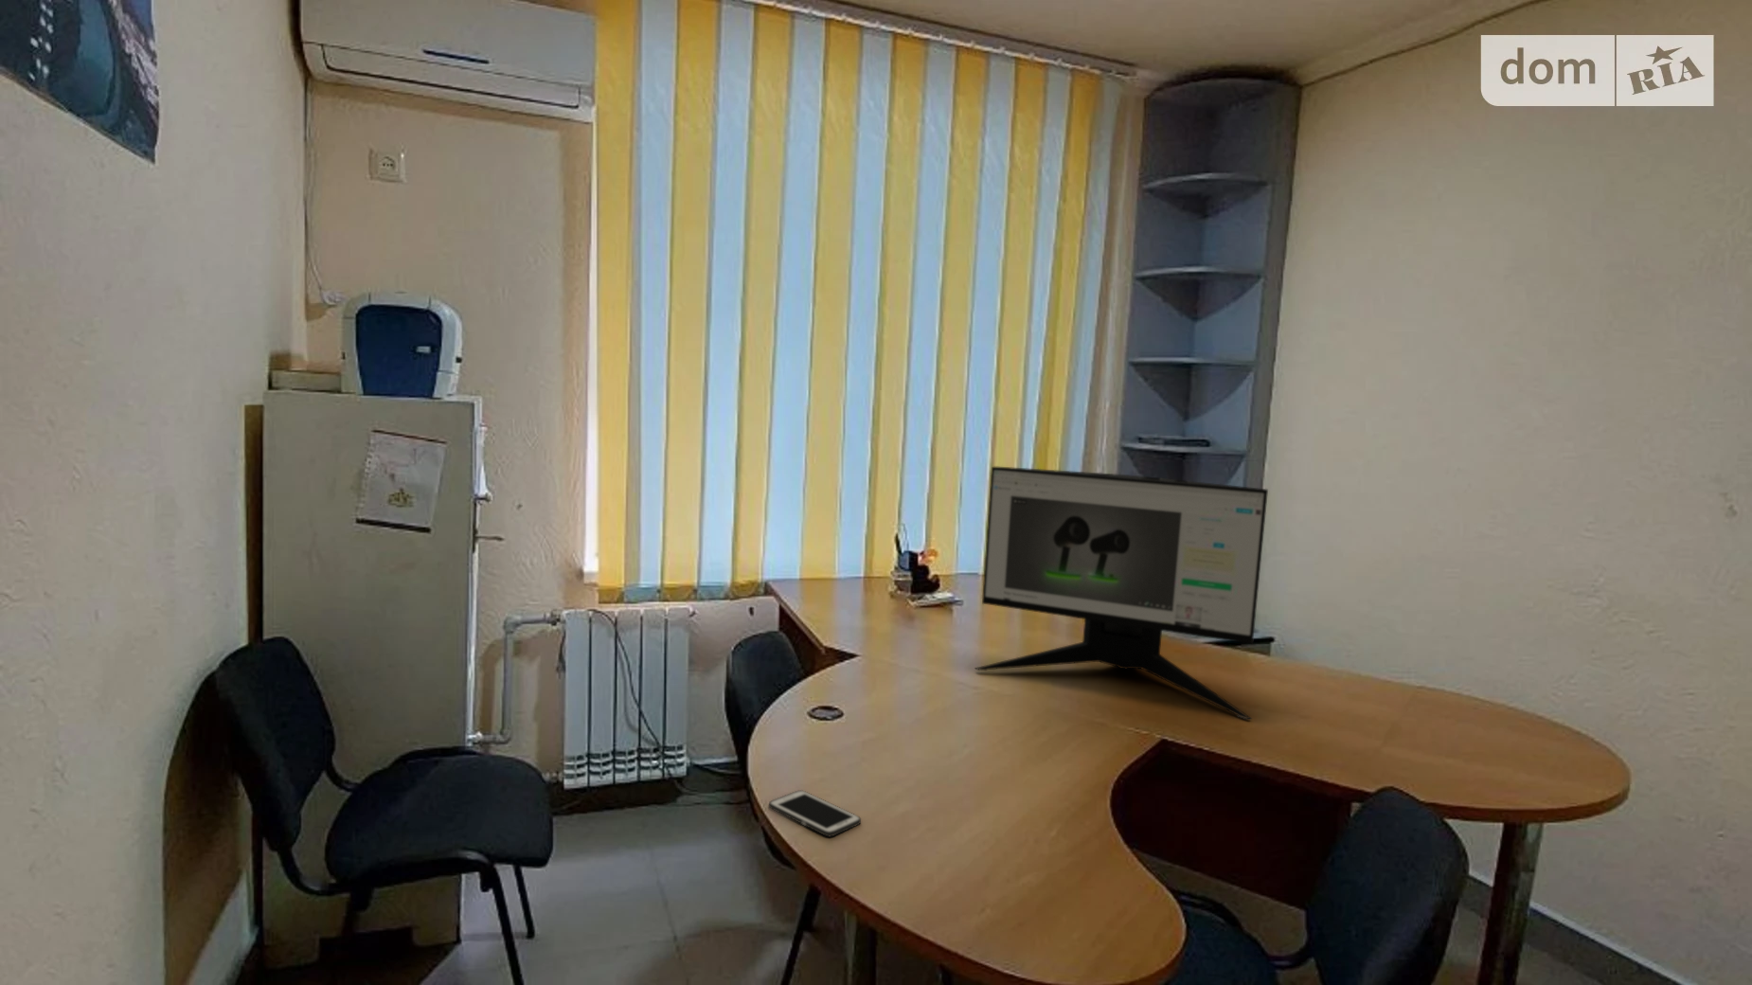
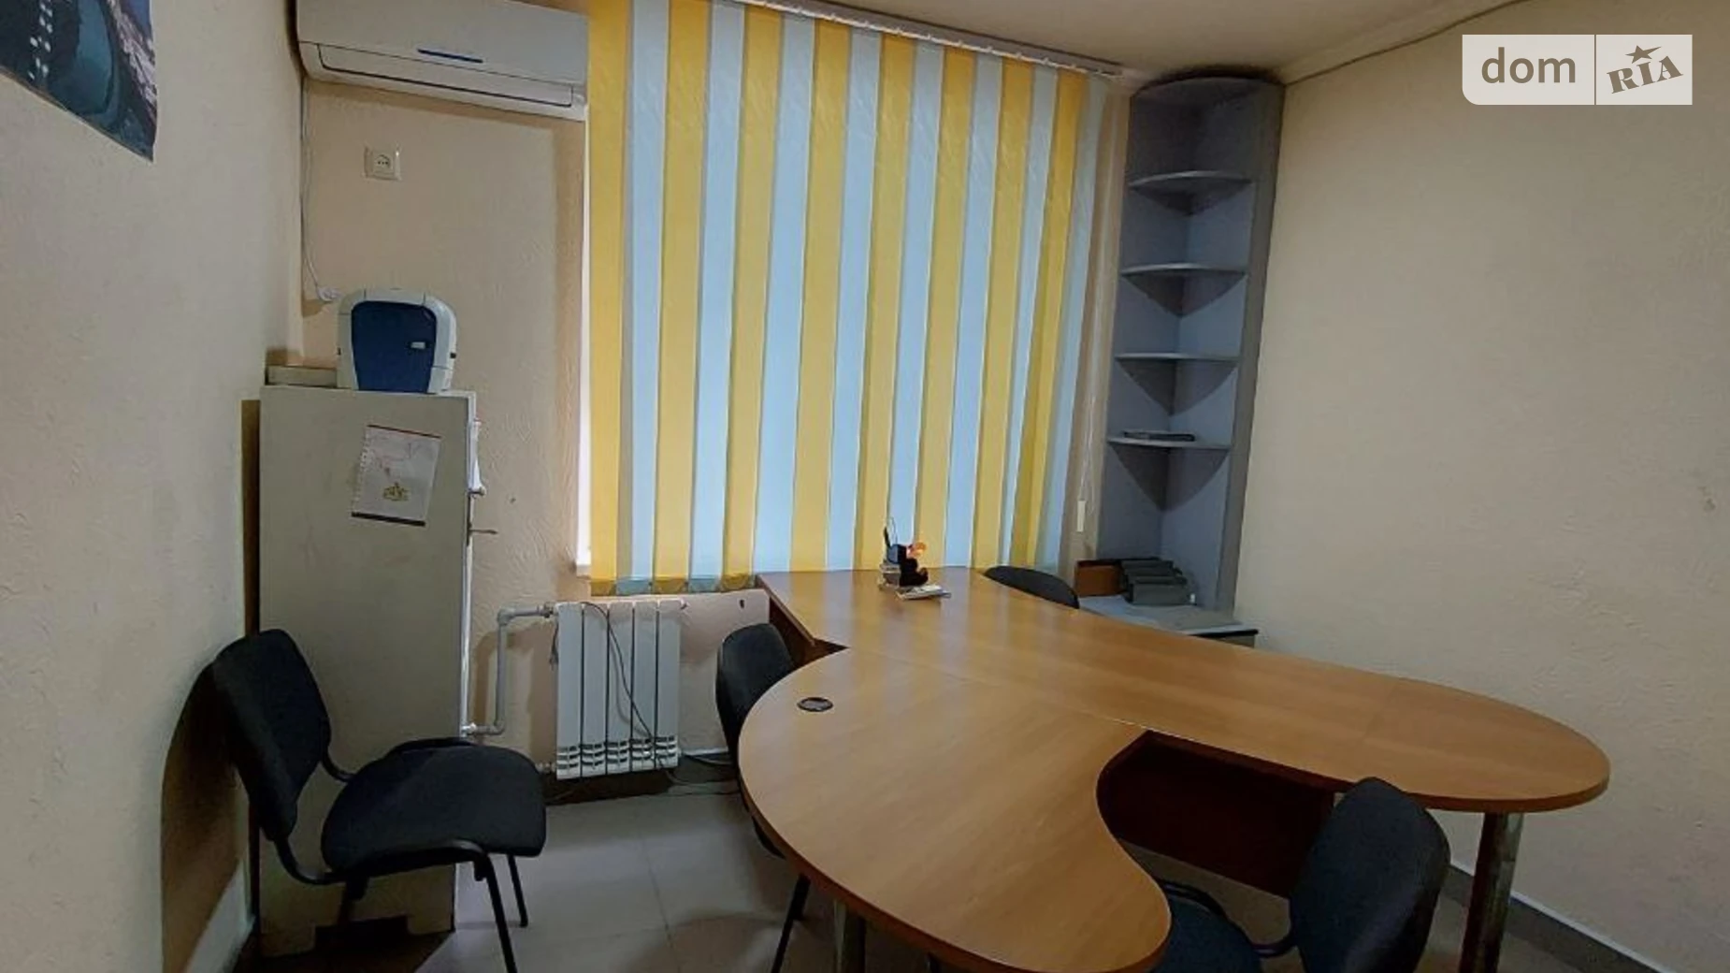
- computer monitor (1123, 577)
- cell phone (813, 813)
